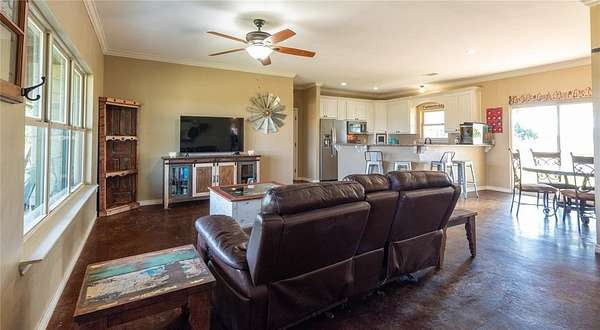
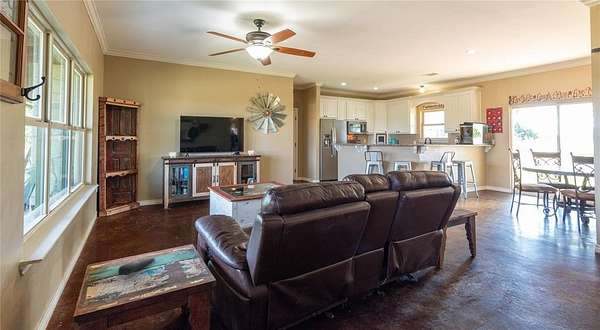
+ remote control (137, 264)
